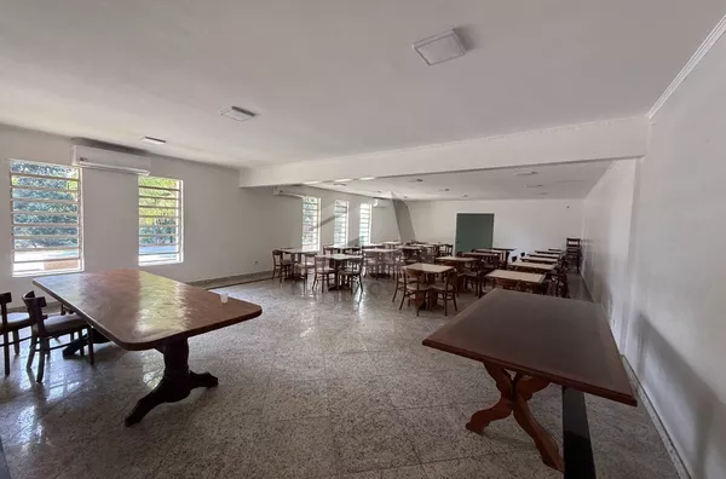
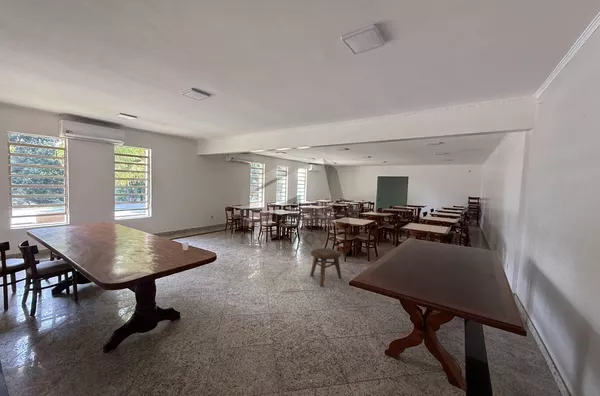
+ stool (324, 265)
